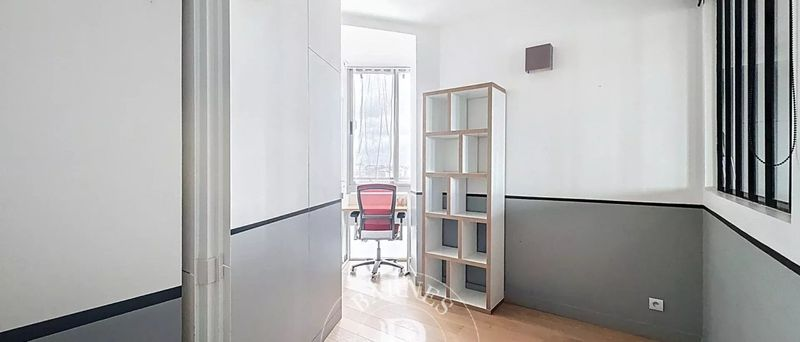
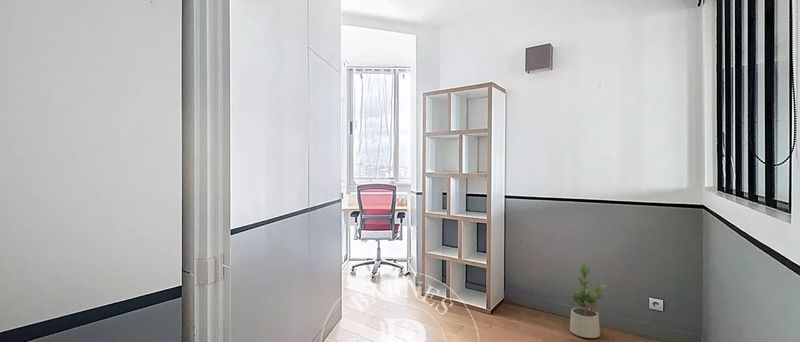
+ potted plant (587, 298)
